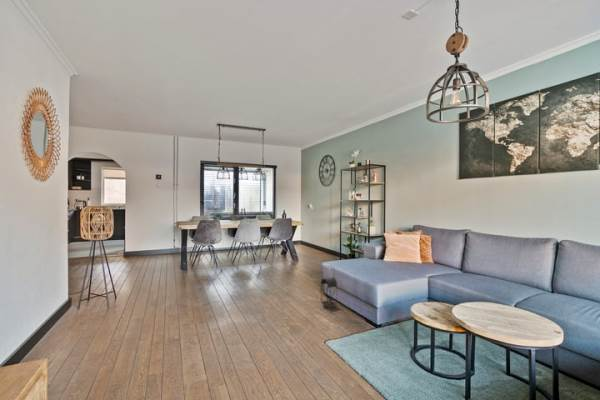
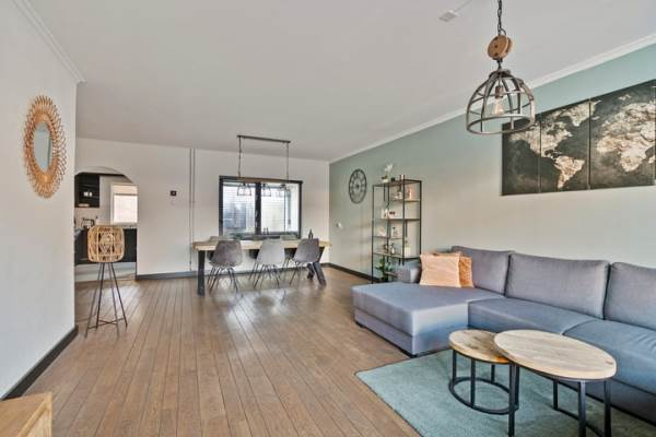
- lantern (328, 286)
